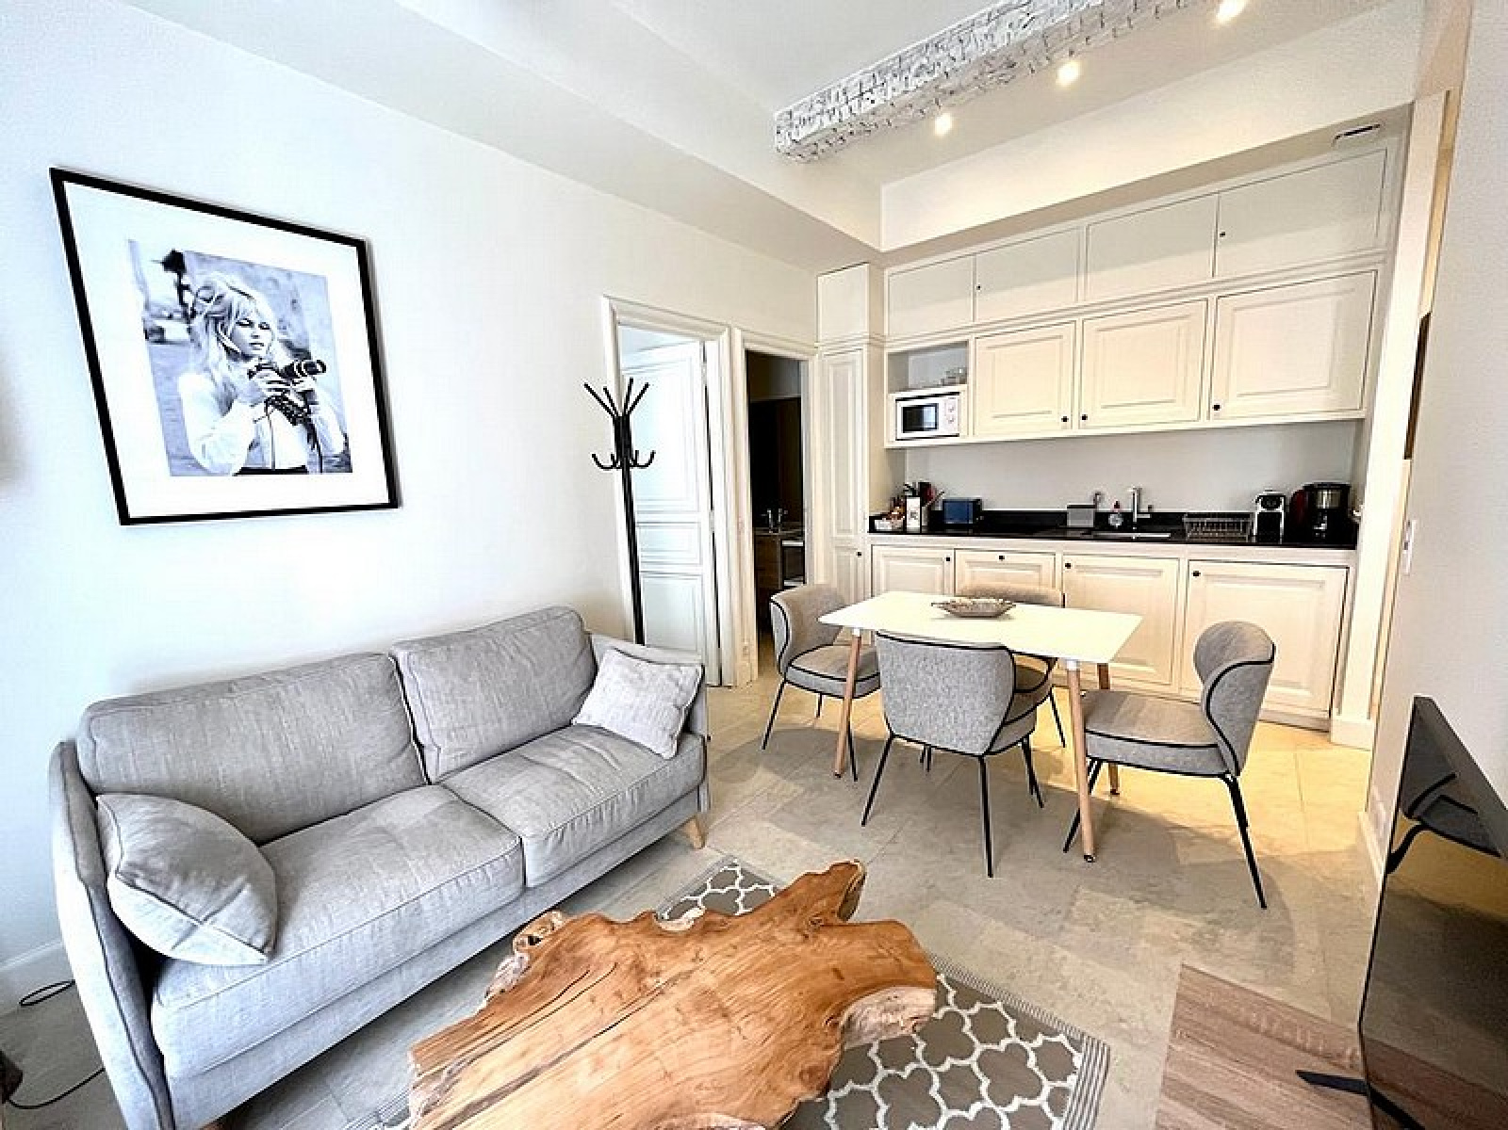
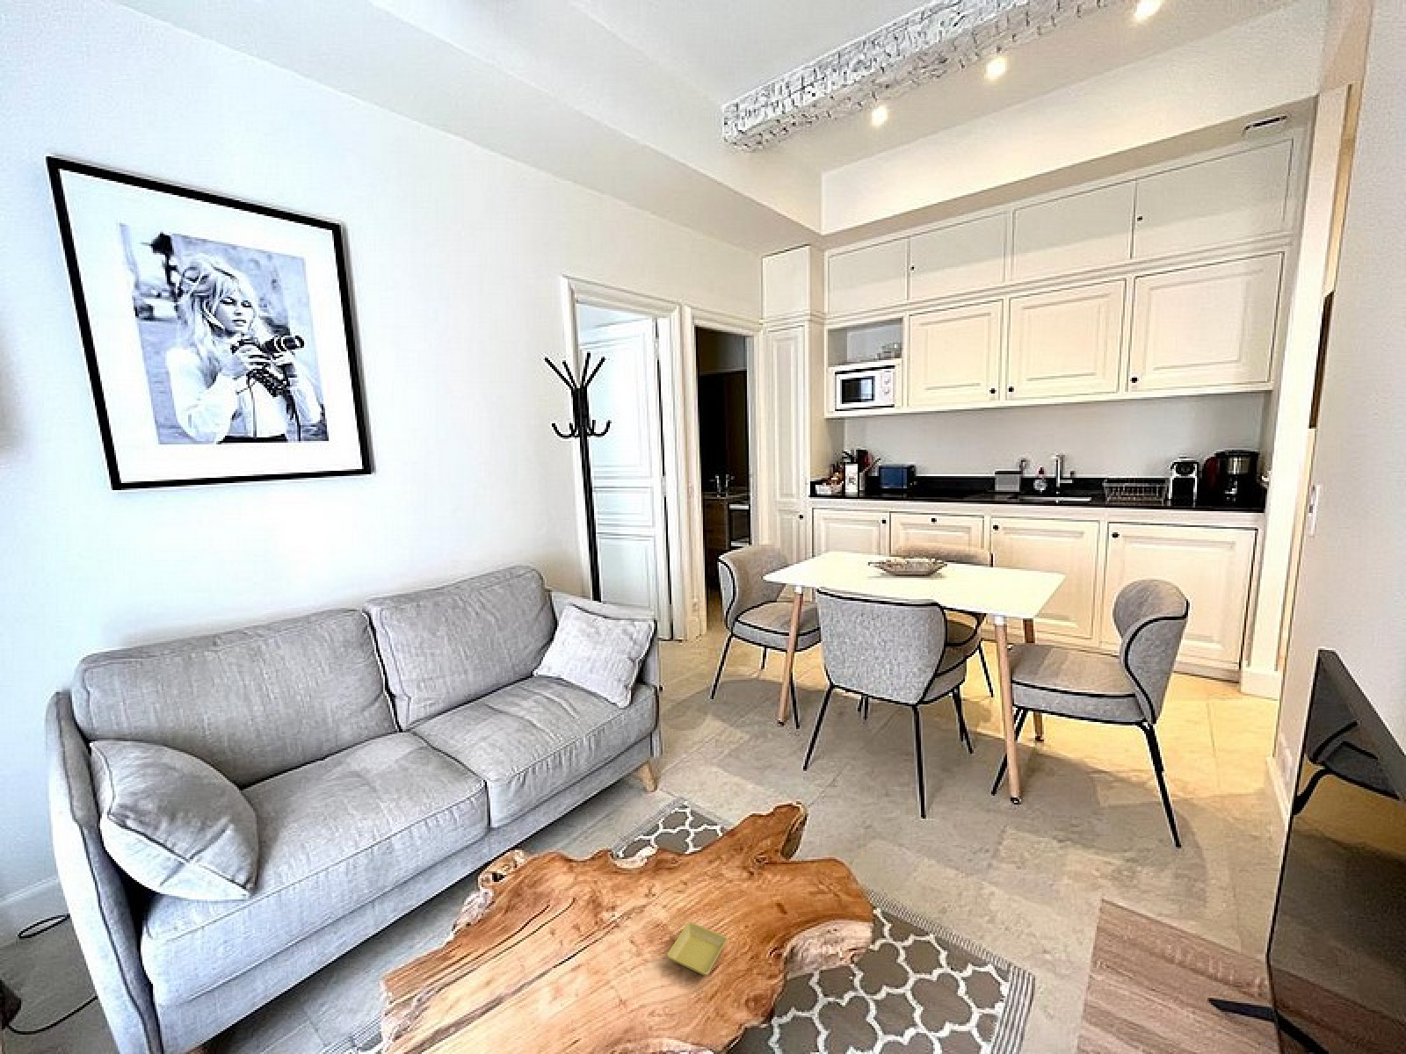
+ saucer (697, 950)
